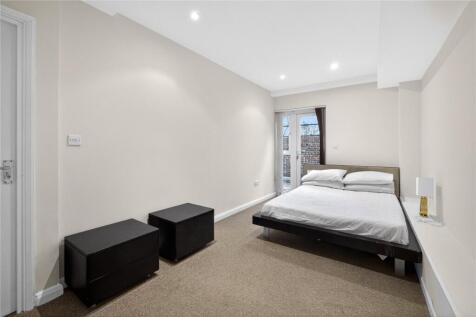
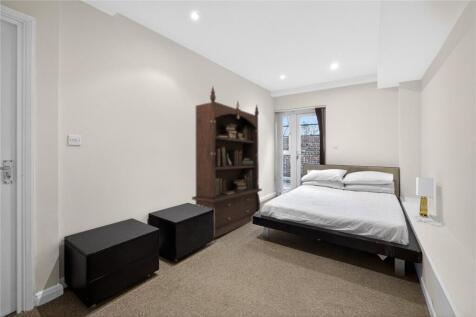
+ bookcase (231, 160)
